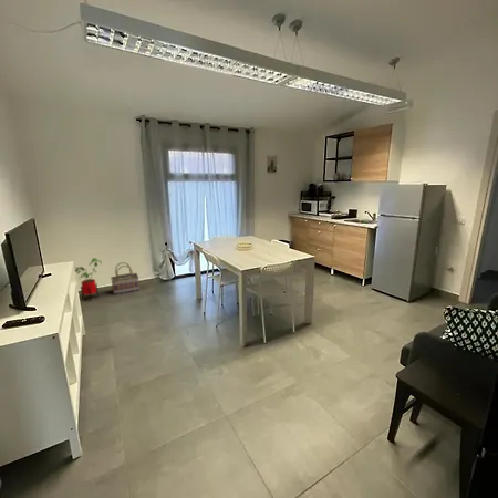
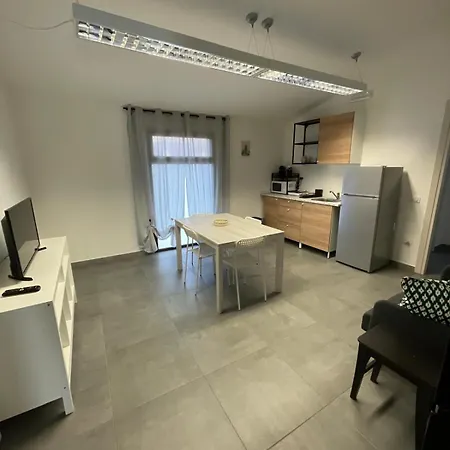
- basket (124, 277)
- house plant (90, 279)
